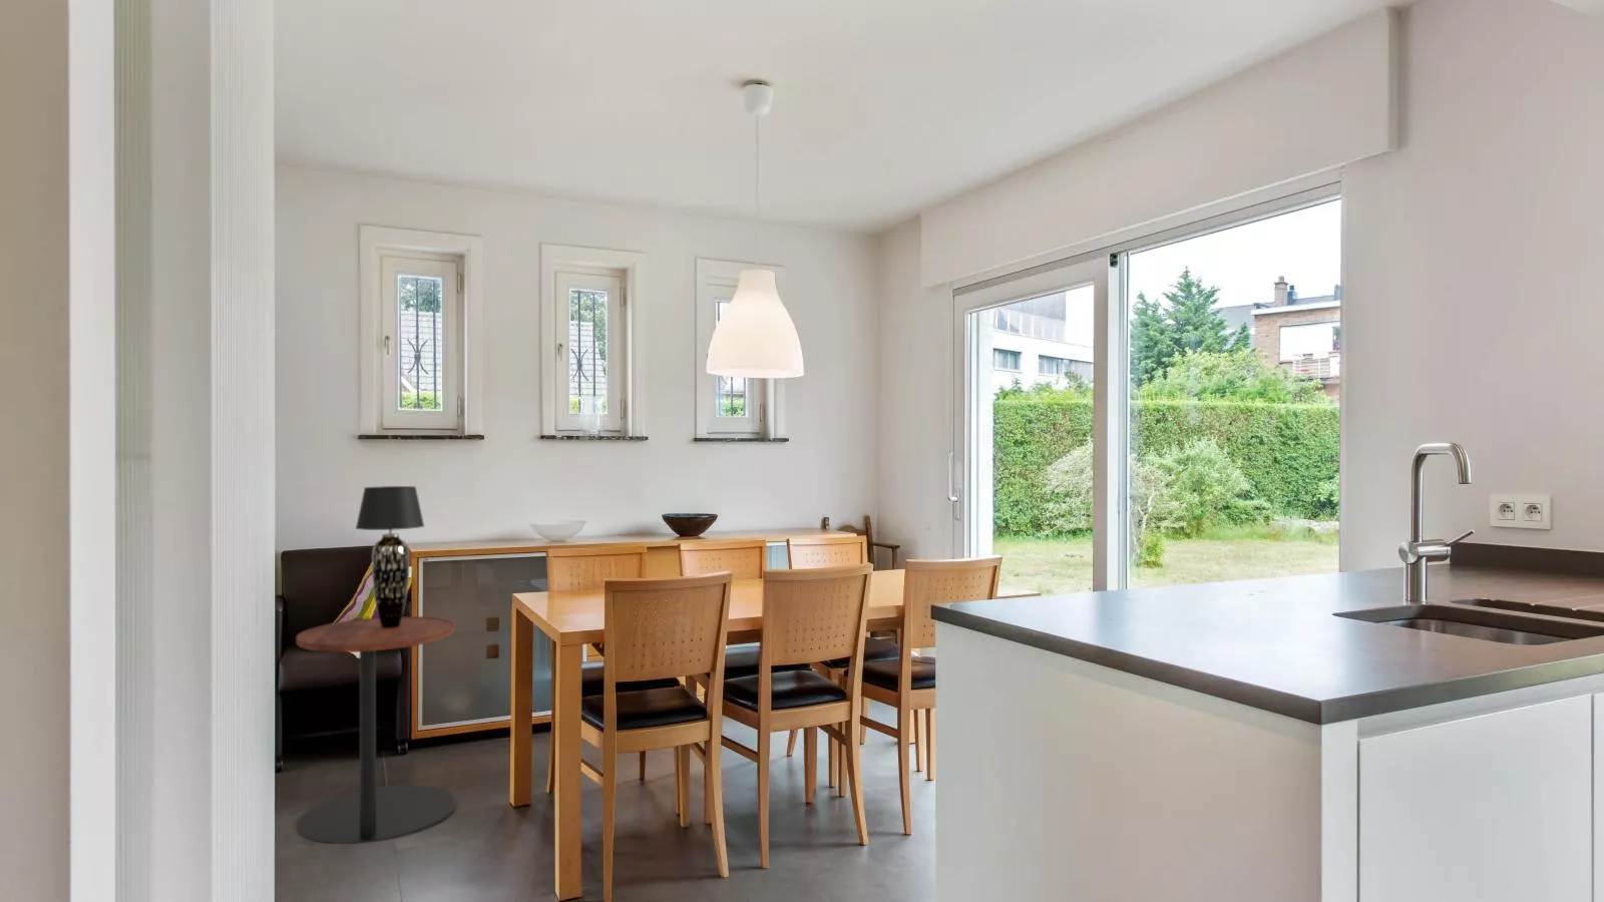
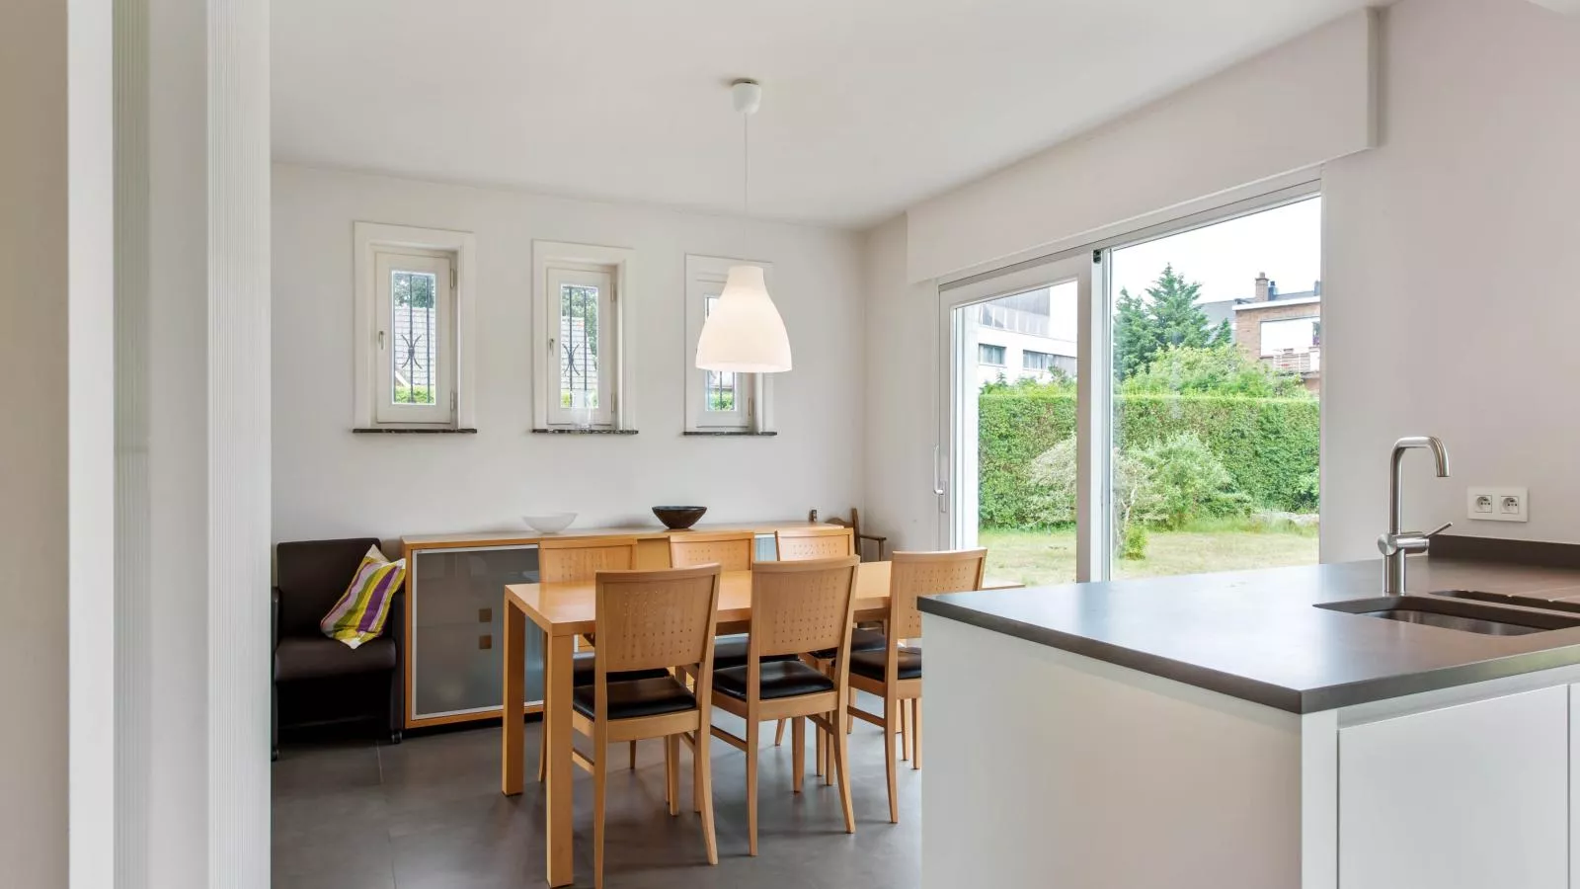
- table lamp (390, 555)
- side table (375, 721)
